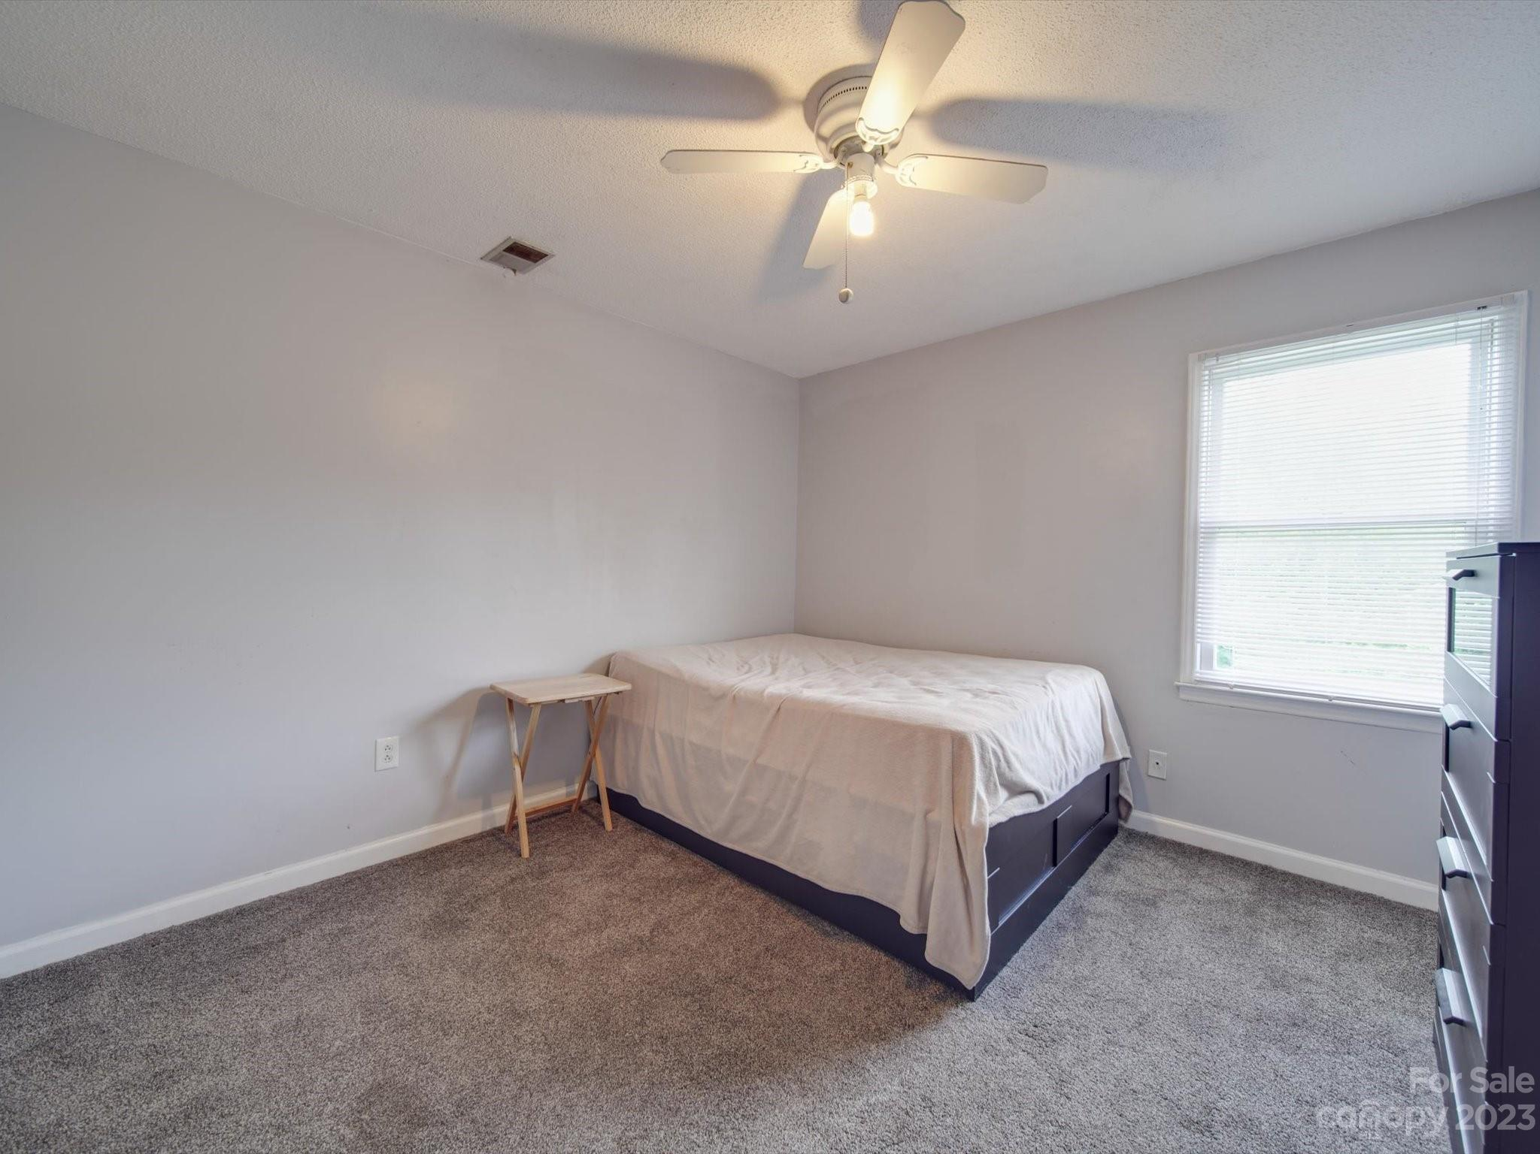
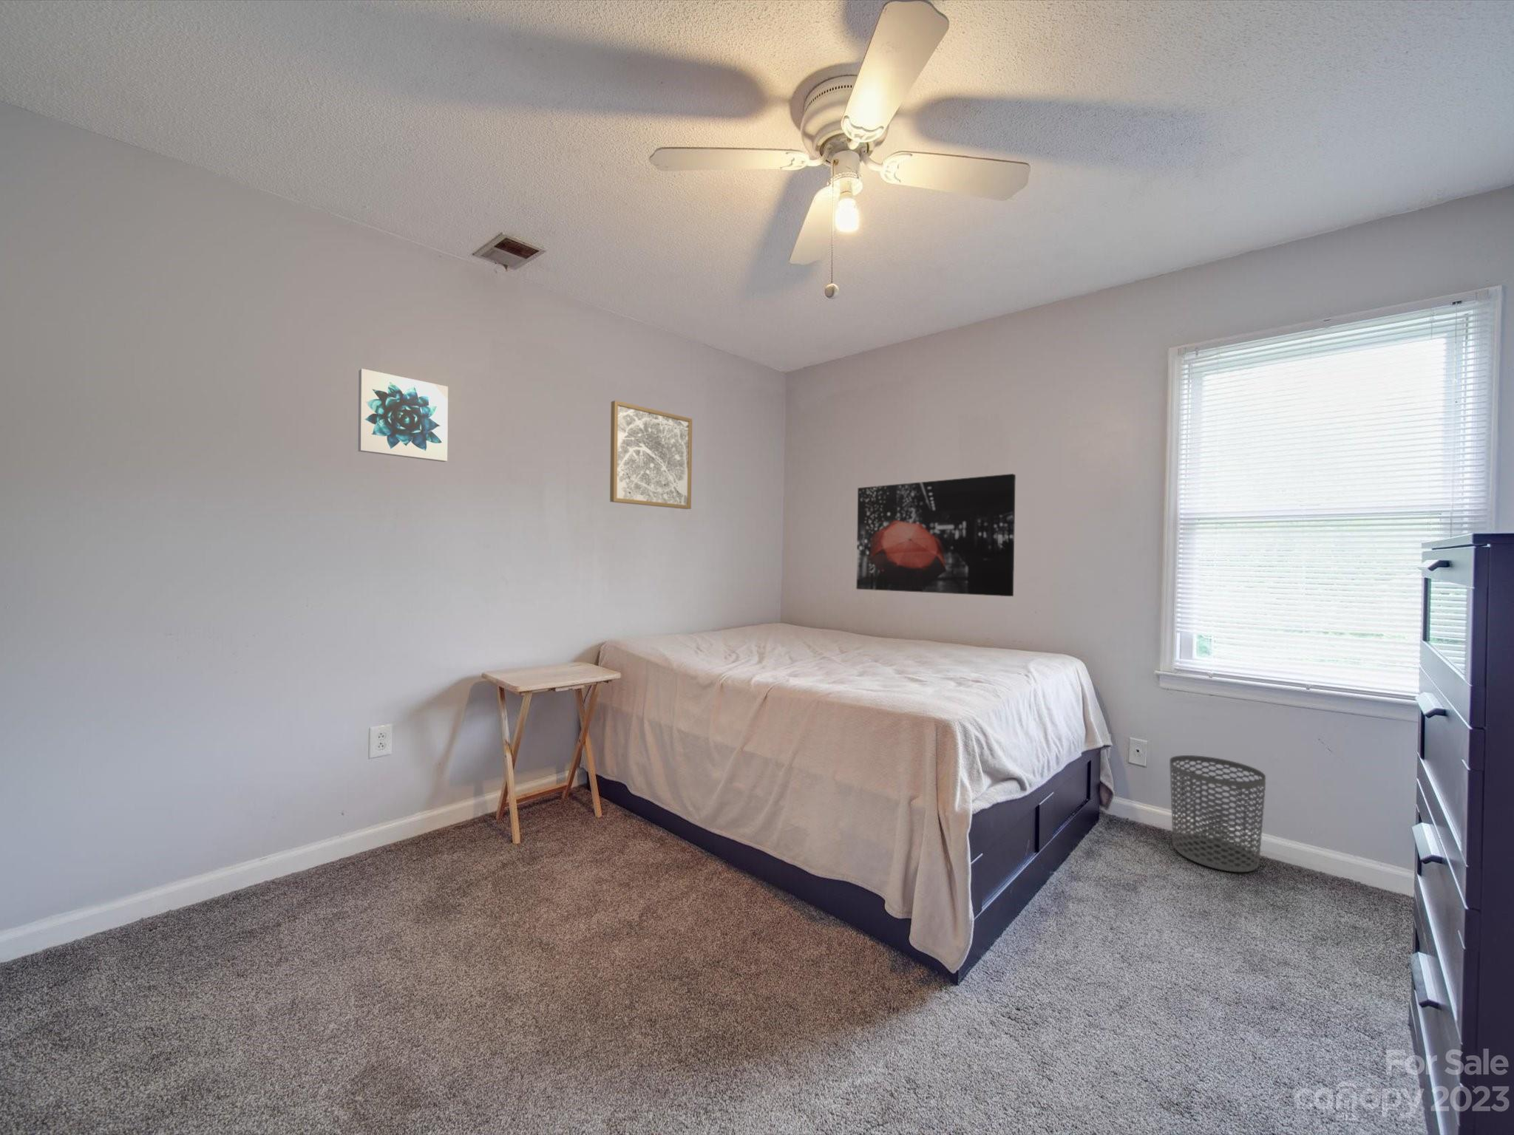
+ wall art (653, 458)
+ wall art (404, 417)
+ wall art (929, 537)
+ waste bin (1215, 812)
